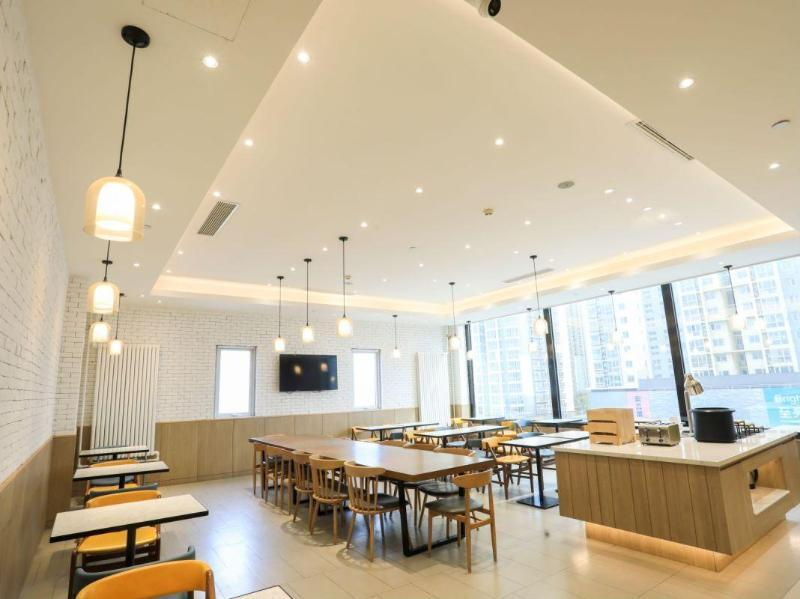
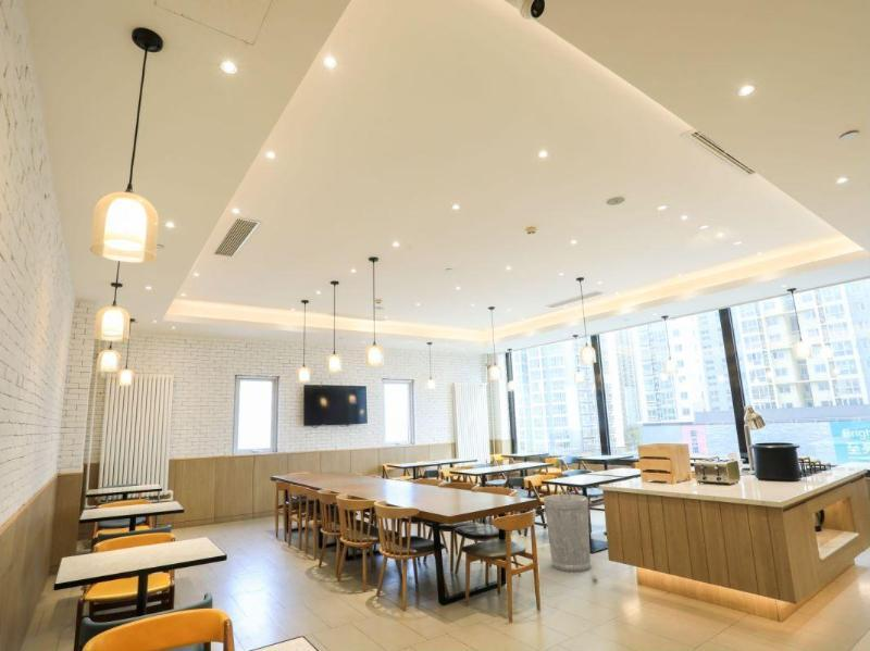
+ trash can (568, 528)
